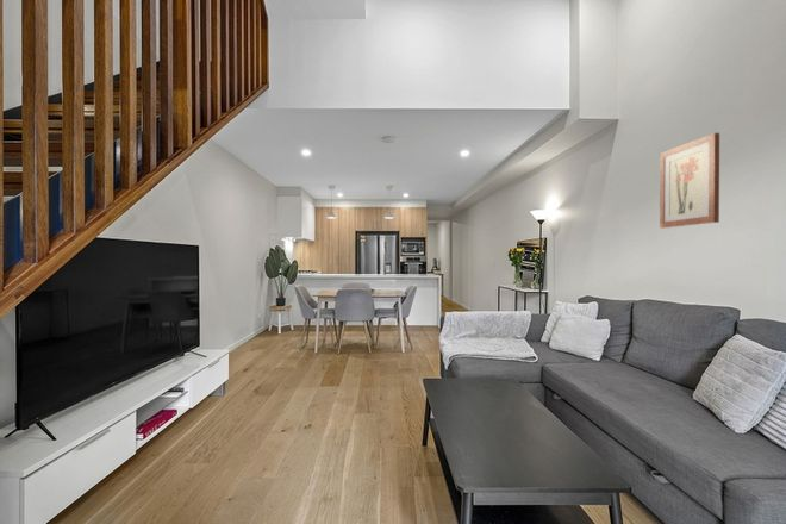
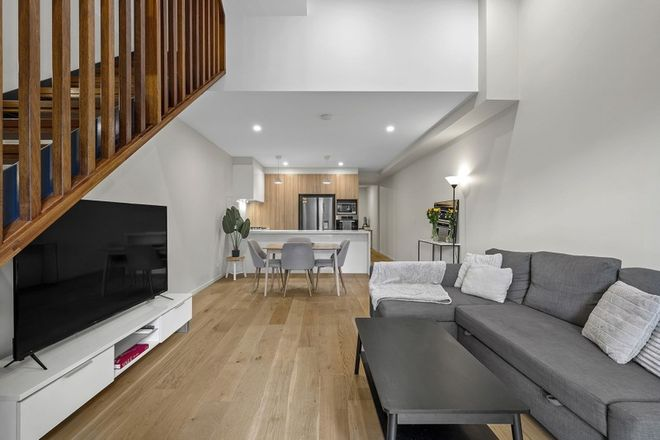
- wall art (686, 185)
